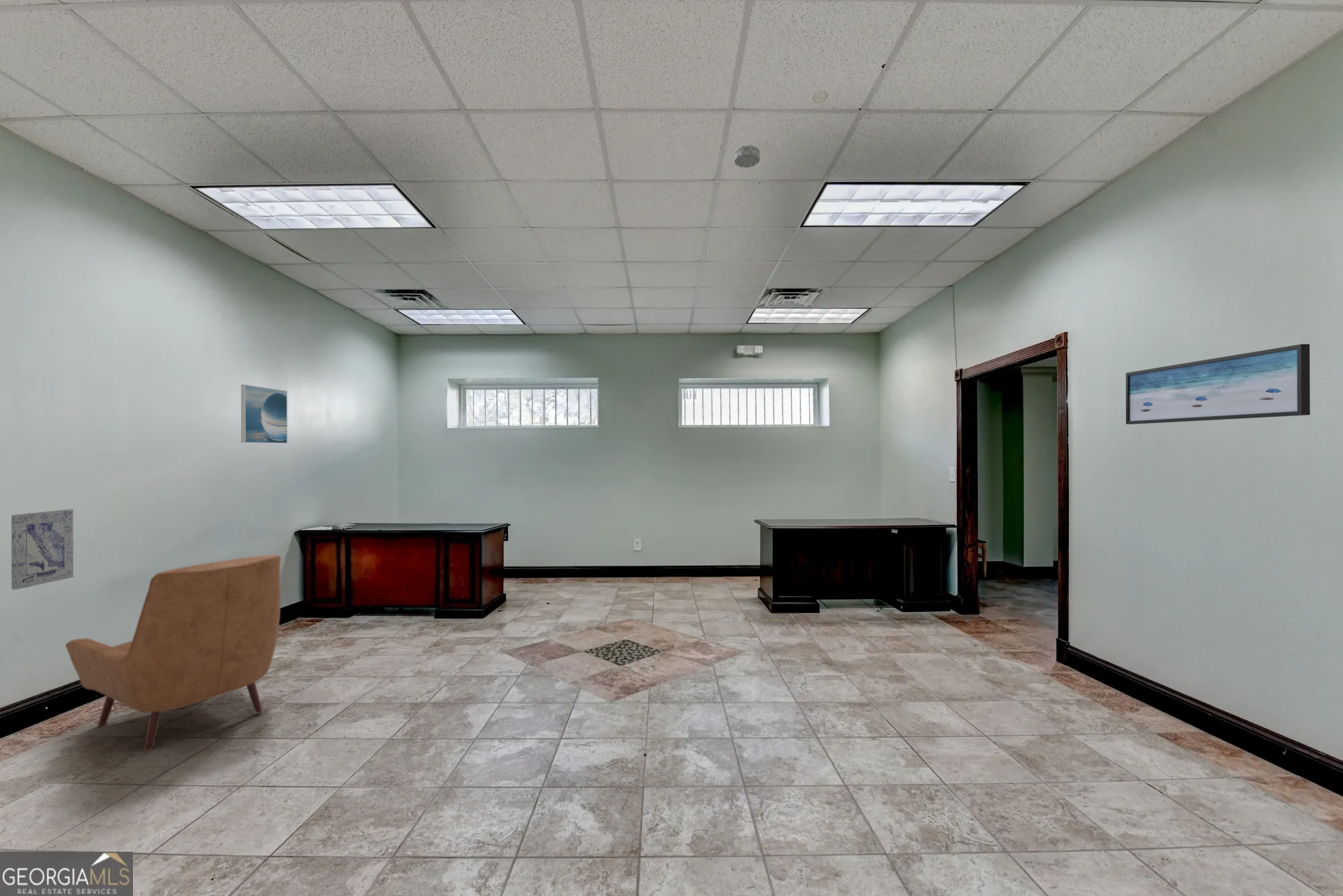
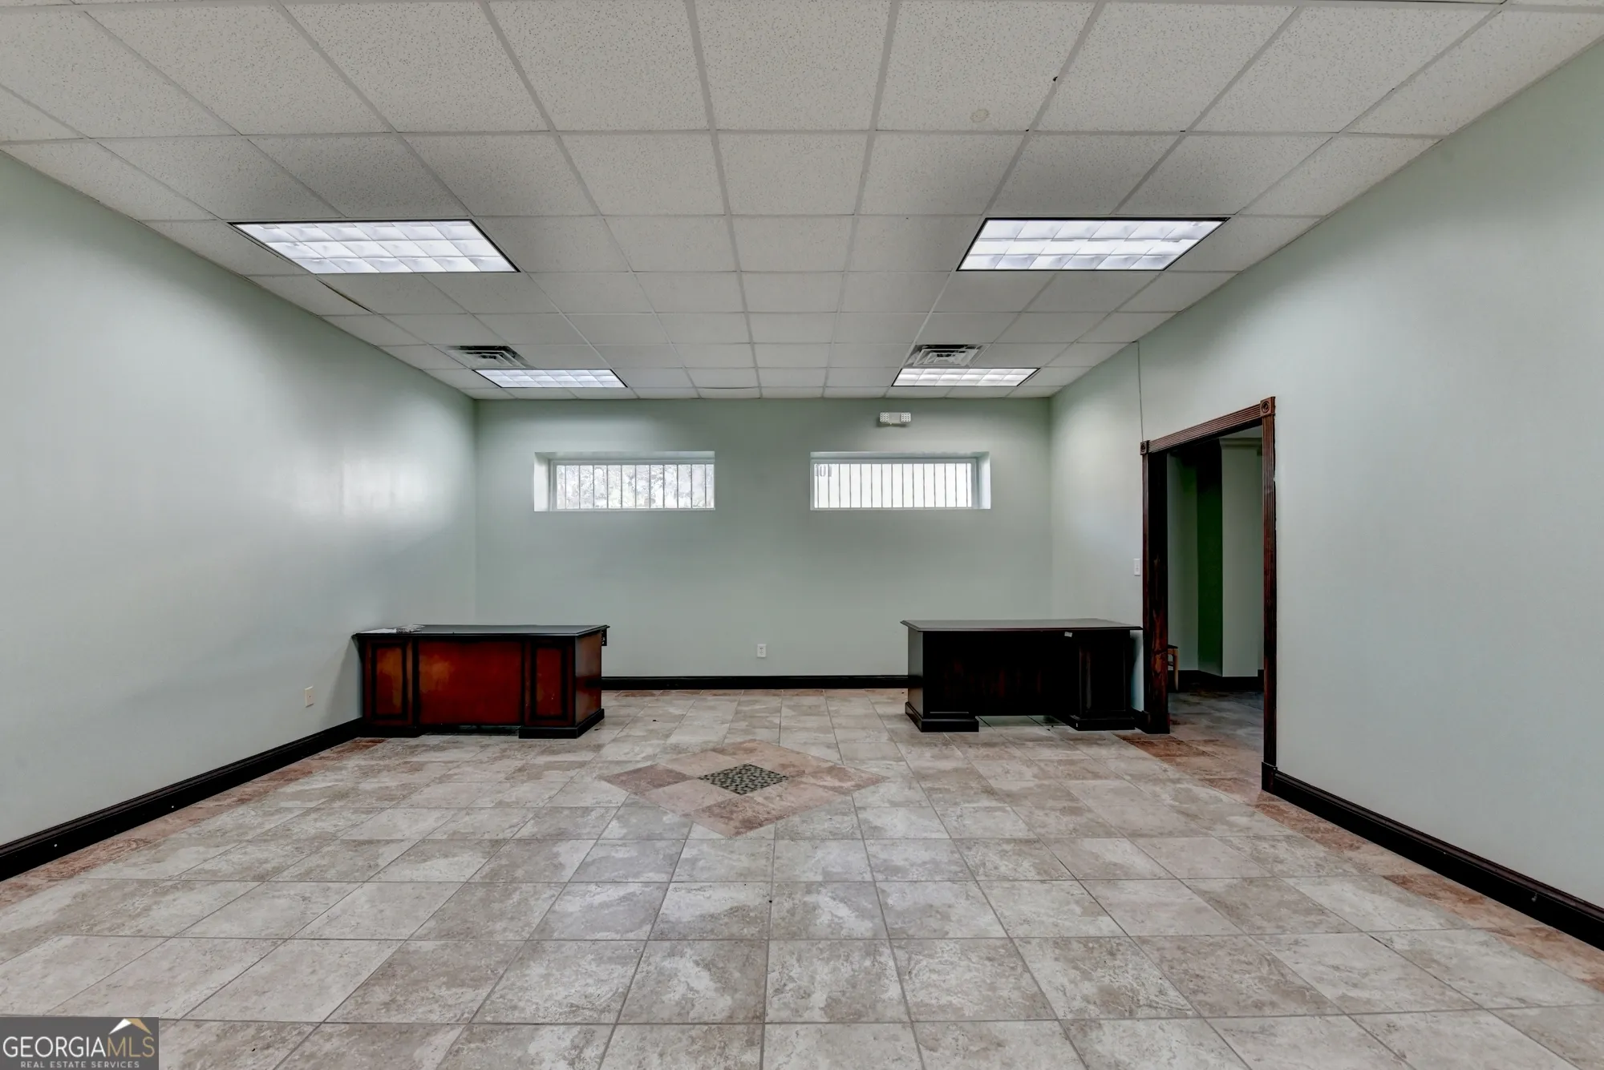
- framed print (265, 415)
- chair (194, 638)
- wall art (44, 547)
- smoke detector (747, 156)
- wall art (1203, 390)
